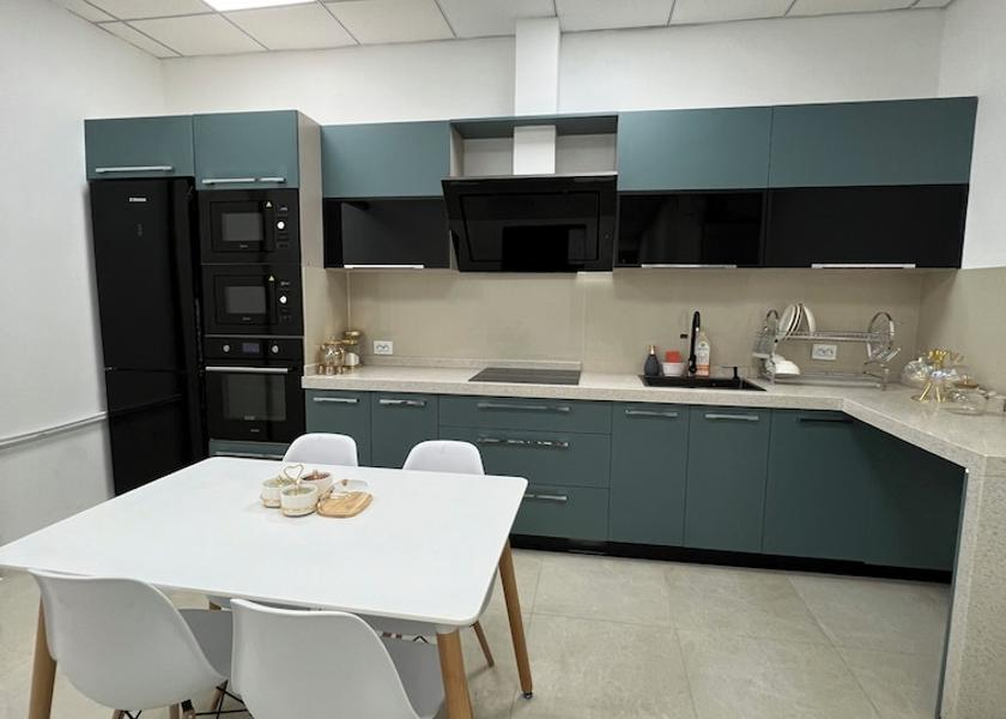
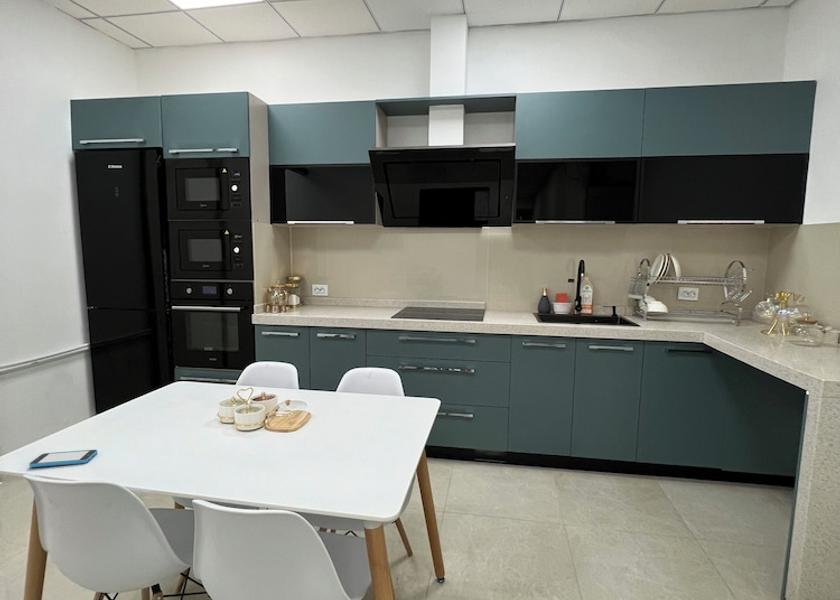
+ smartphone (64, 458)
